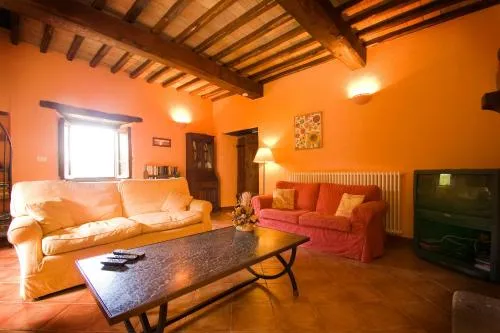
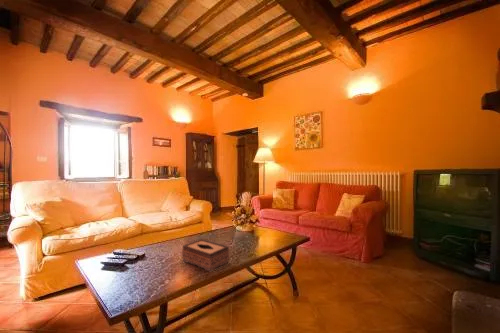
+ tissue box (205, 253)
